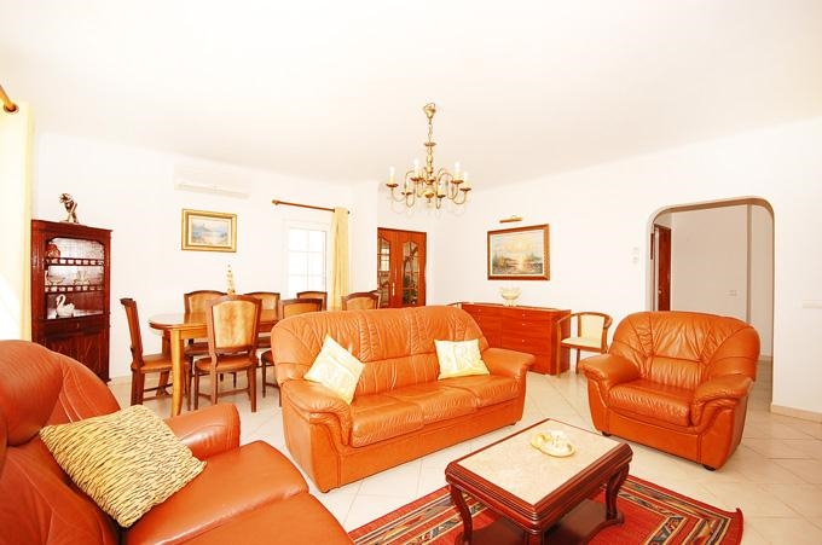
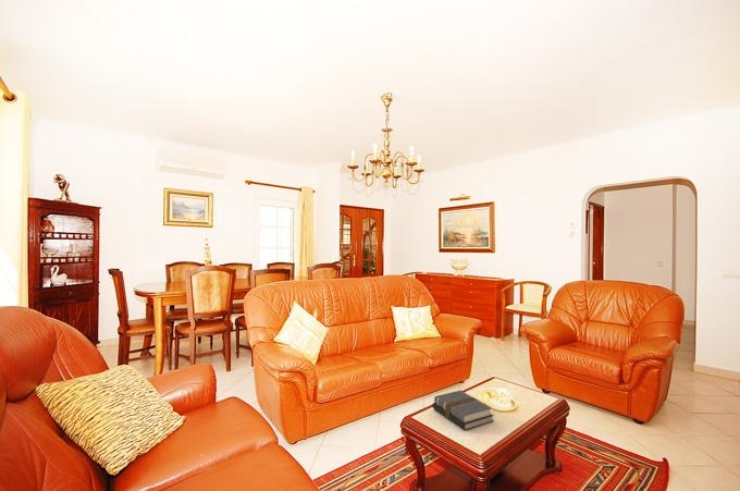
+ book (461, 407)
